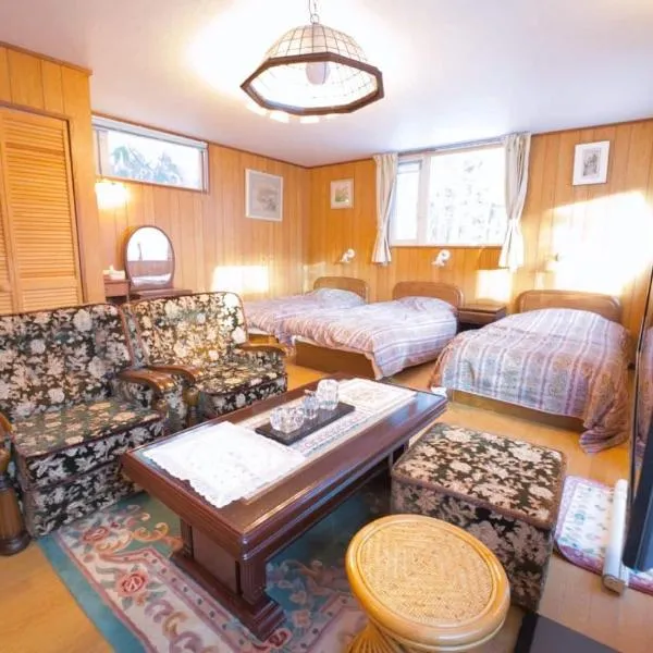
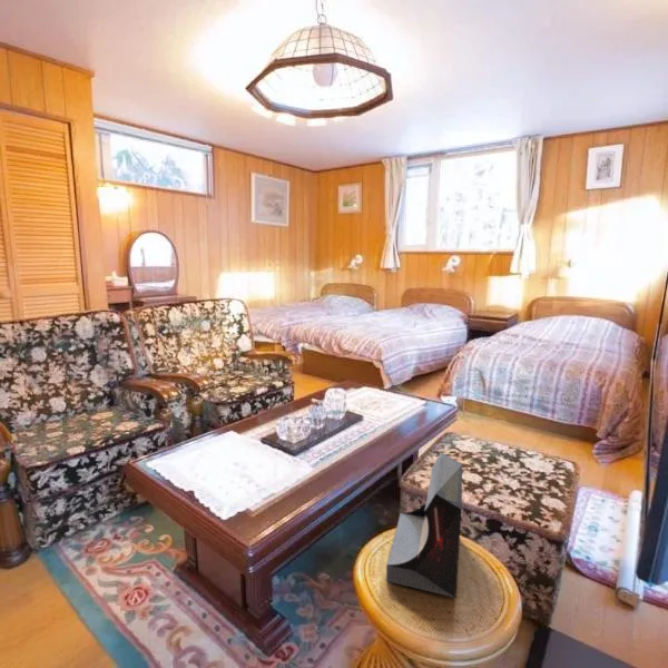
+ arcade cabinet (426, 514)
